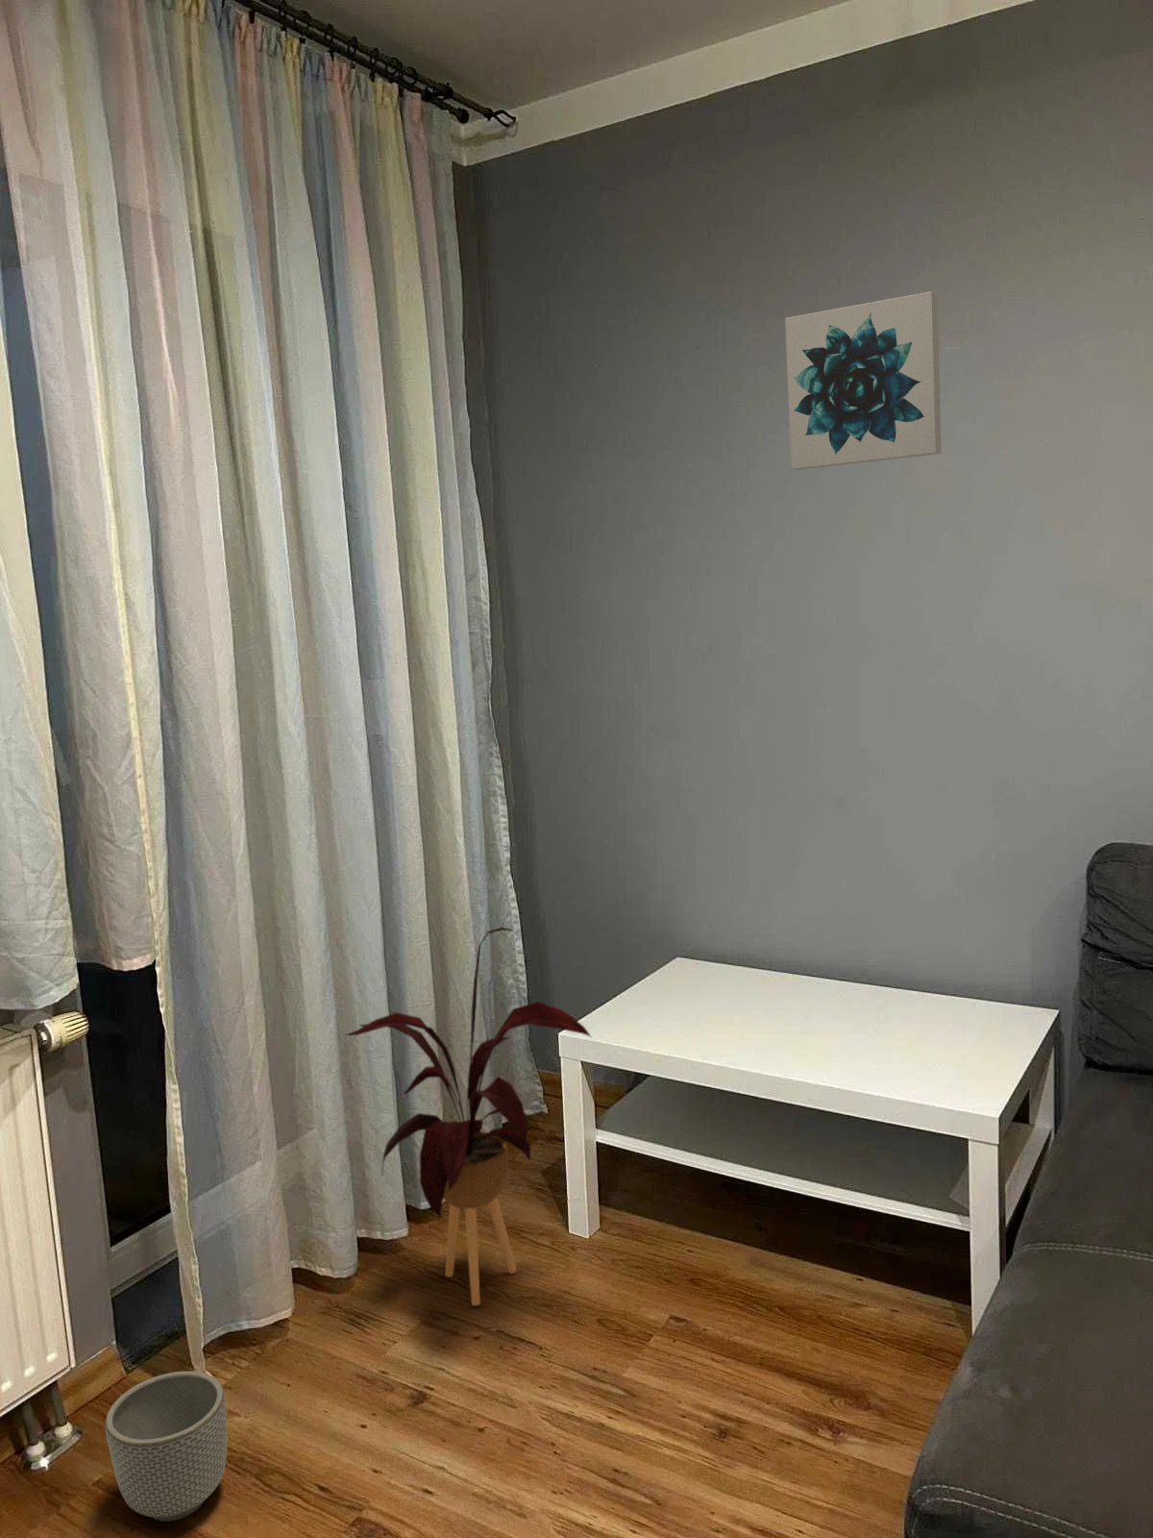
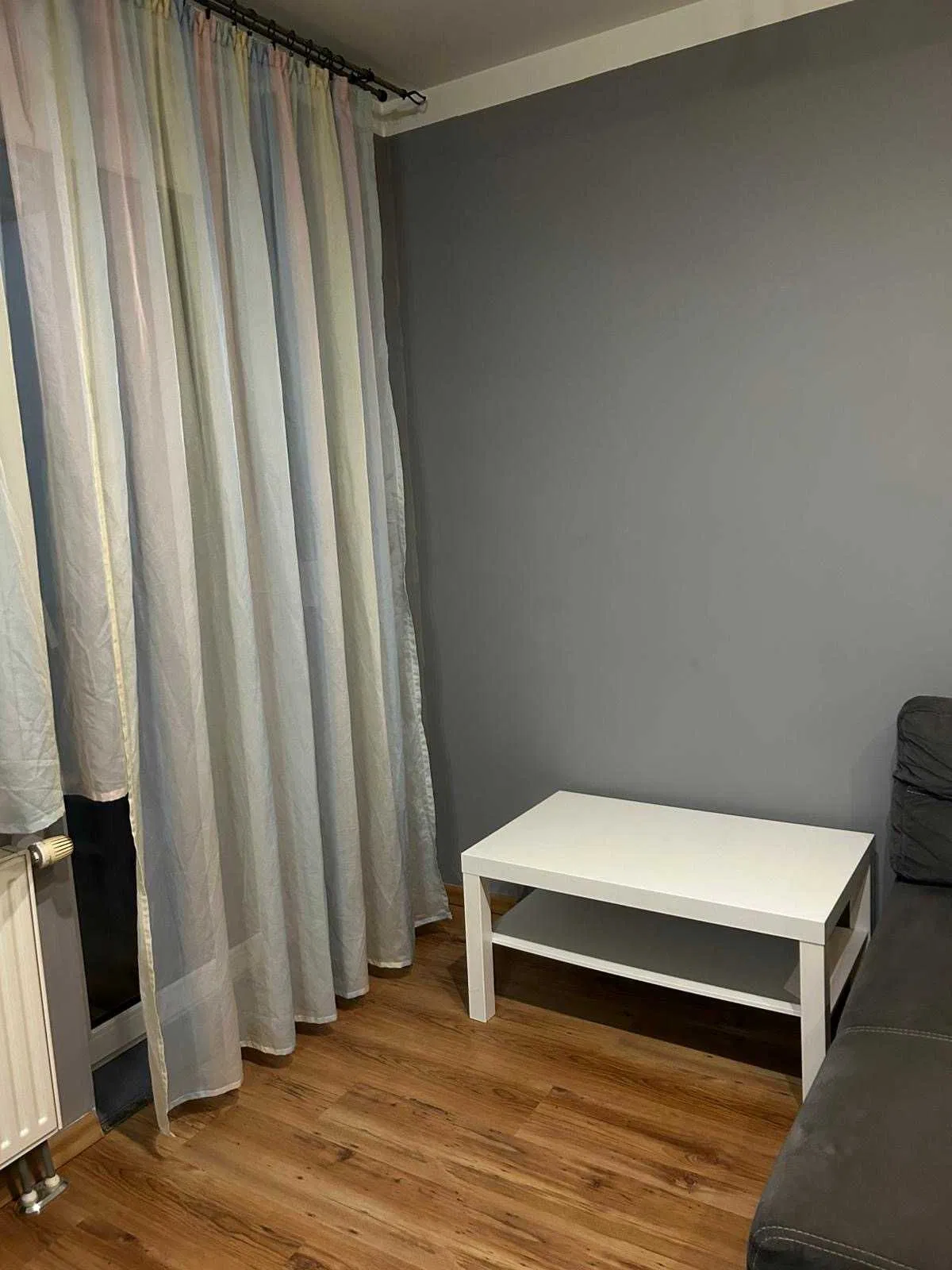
- planter (171, 1453)
- house plant (463, 1119)
- wall art (861, 385)
